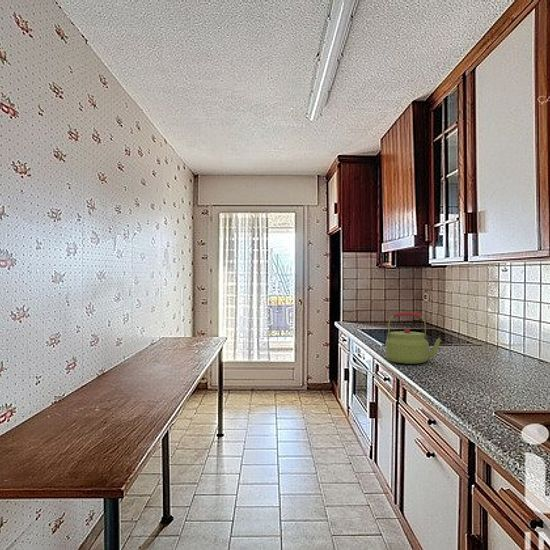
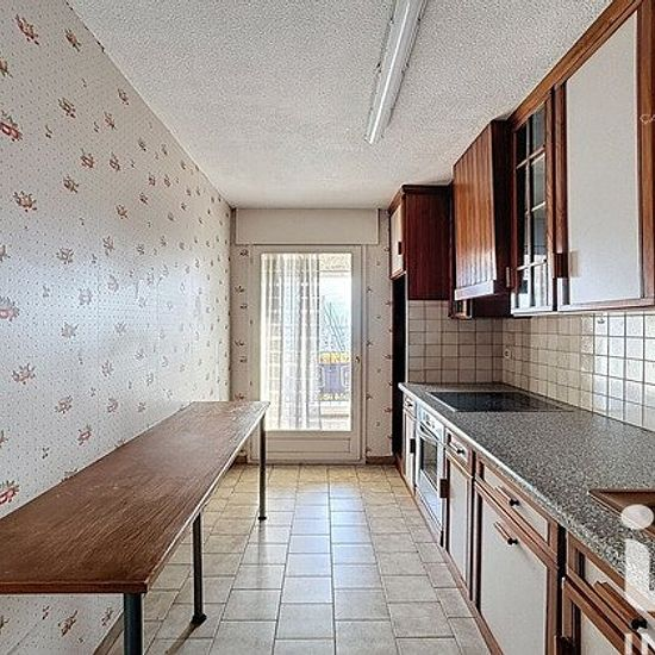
- kettle (413, 336)
